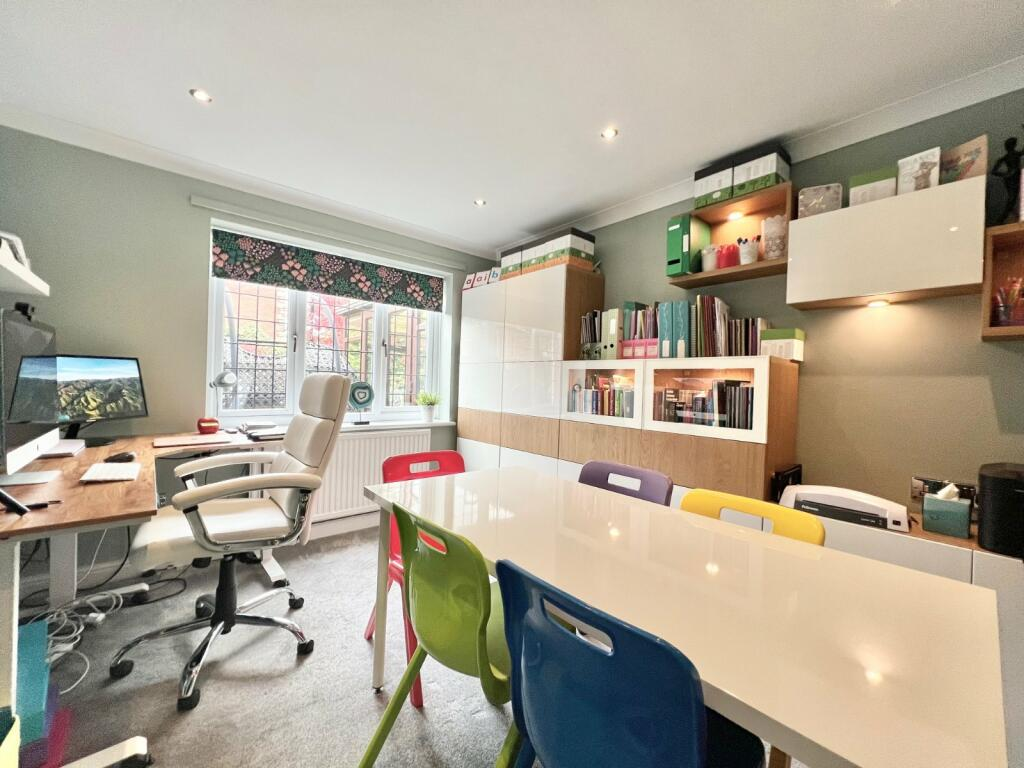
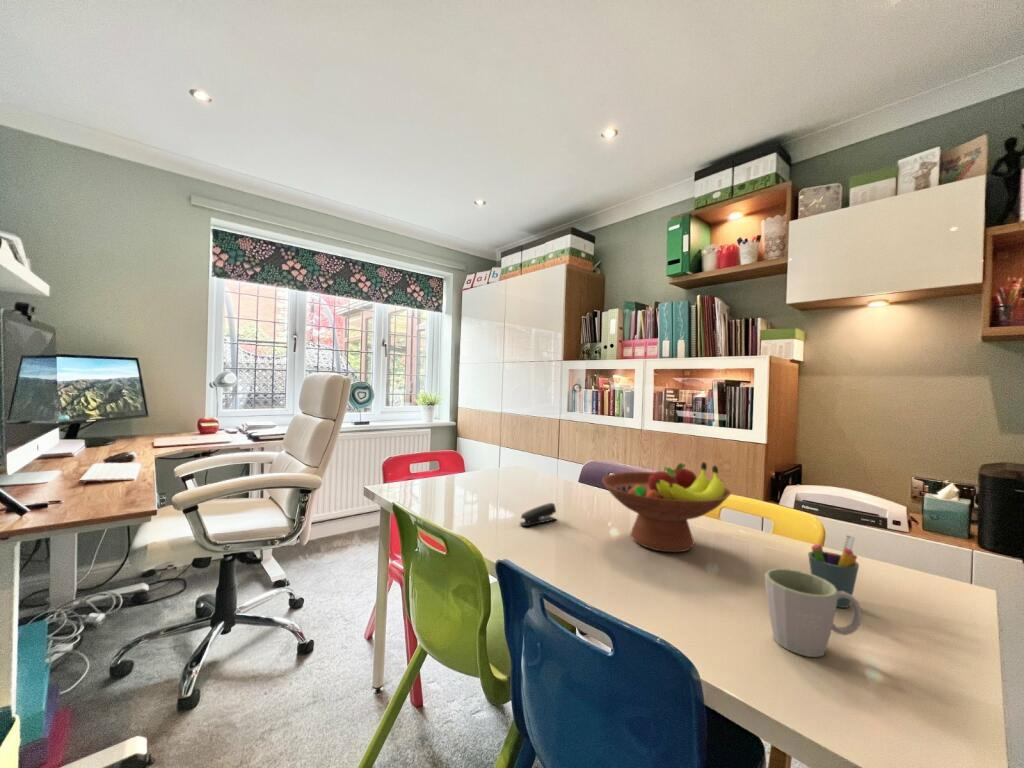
+ stapler (538, 513)
+ fruit bowl (662, 501)
+ pen holder (833, 568)
+ mug (812, 613)
